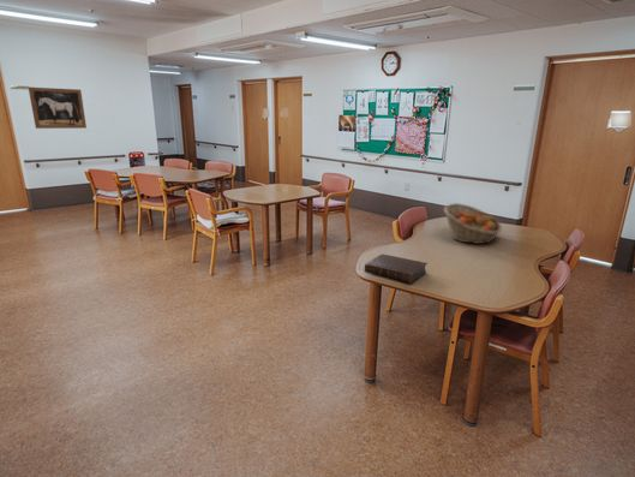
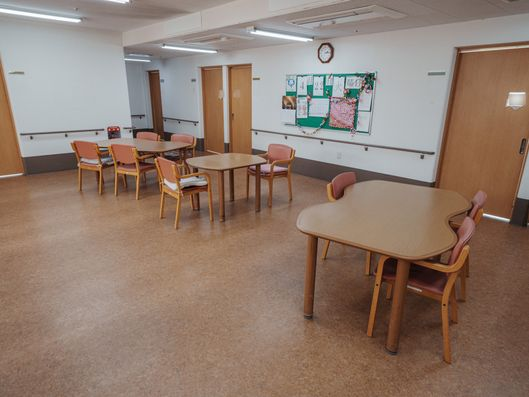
- fruit basket (472, 222)
- book (395, 267)
- wall art (58, 108)
